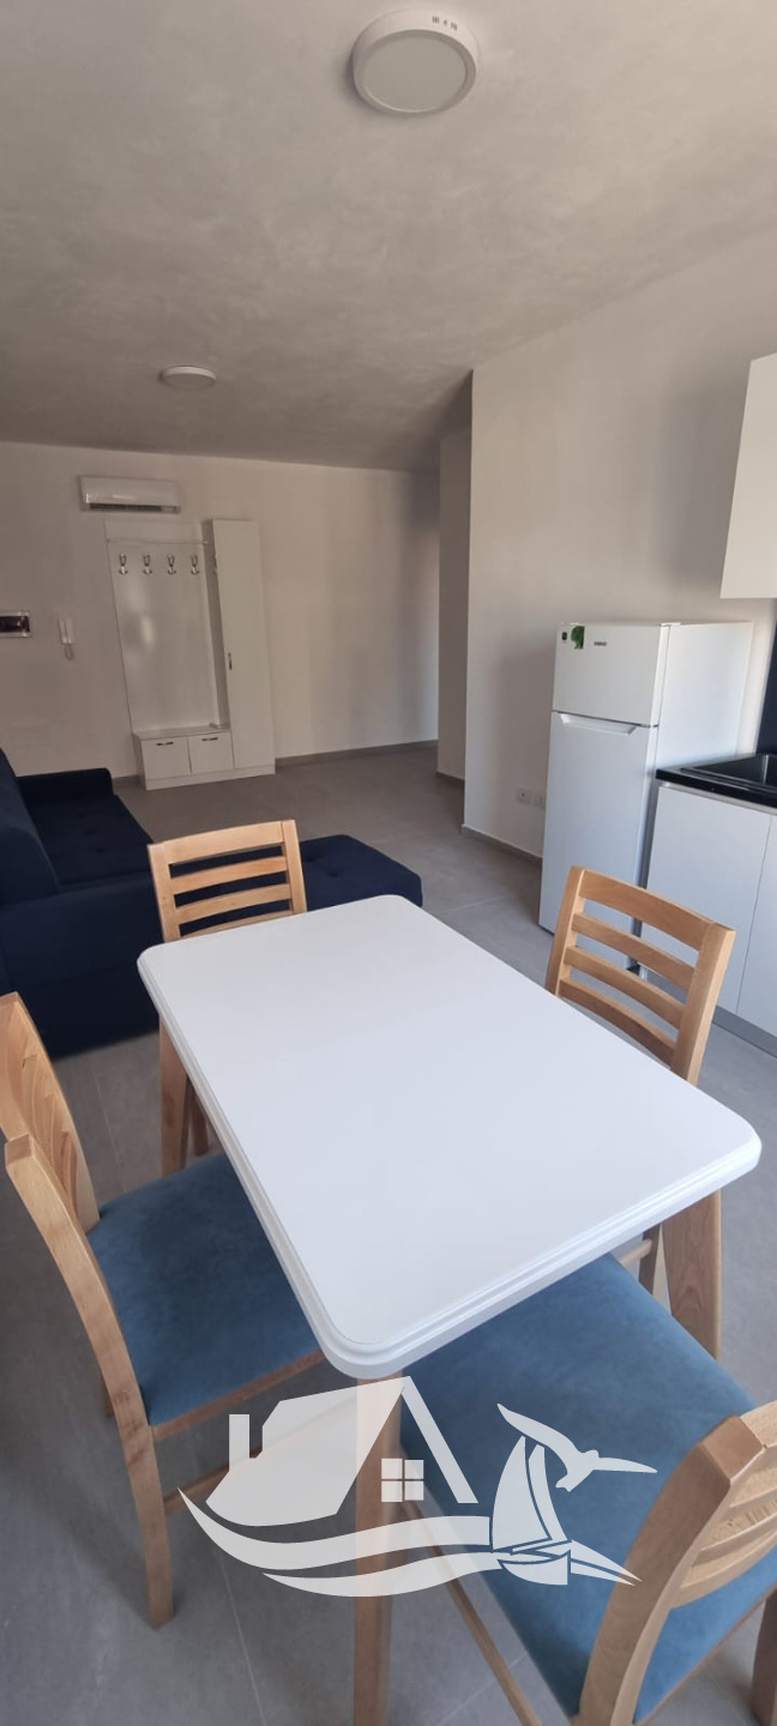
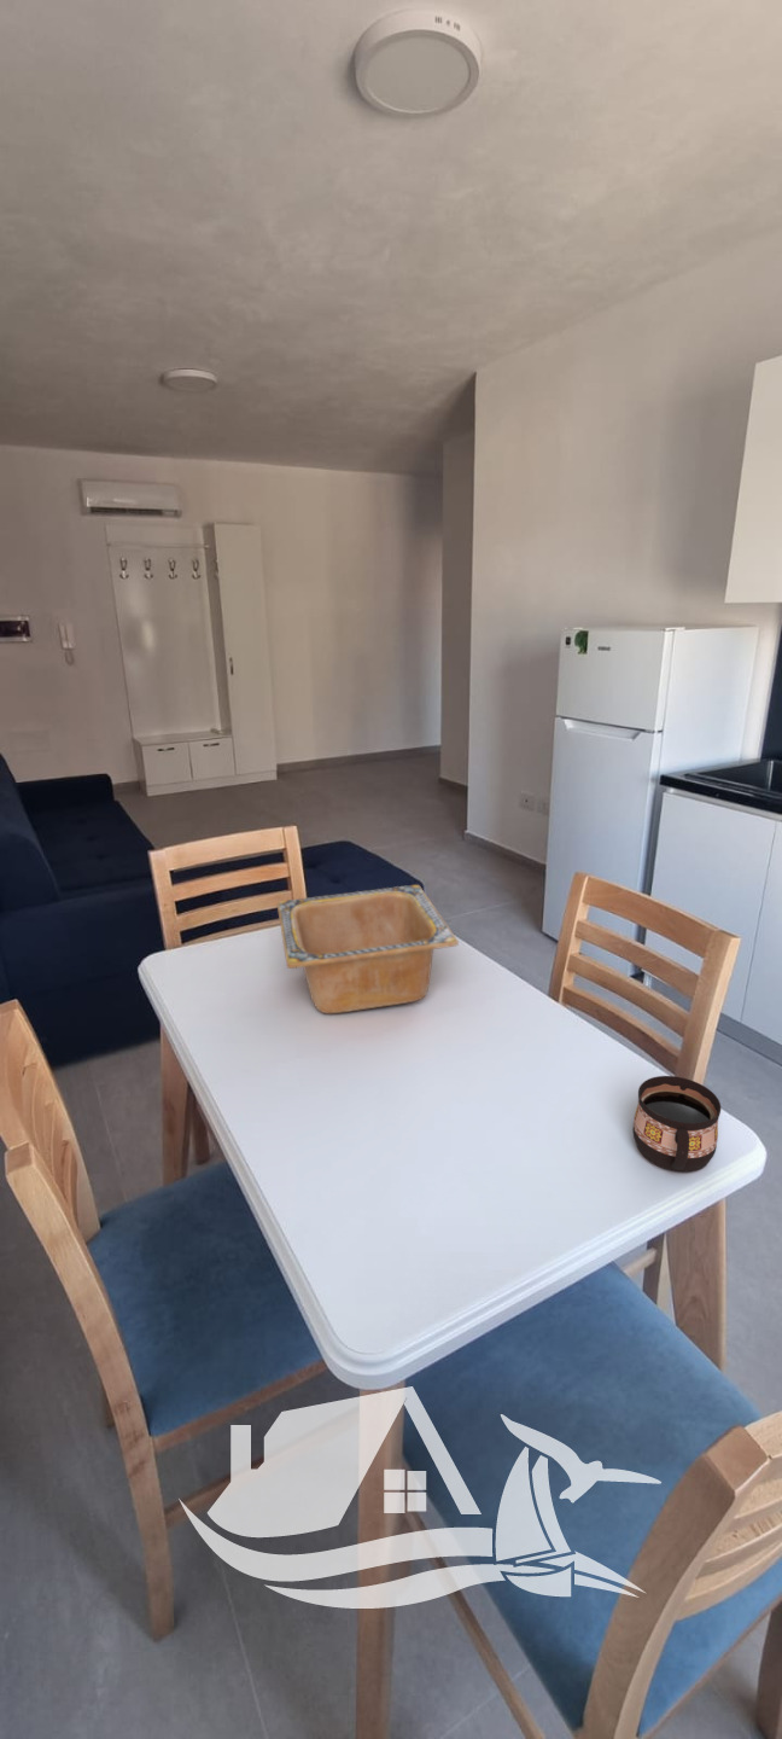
+ serving bowl (361, 952)
+ cup (672, 1127)
